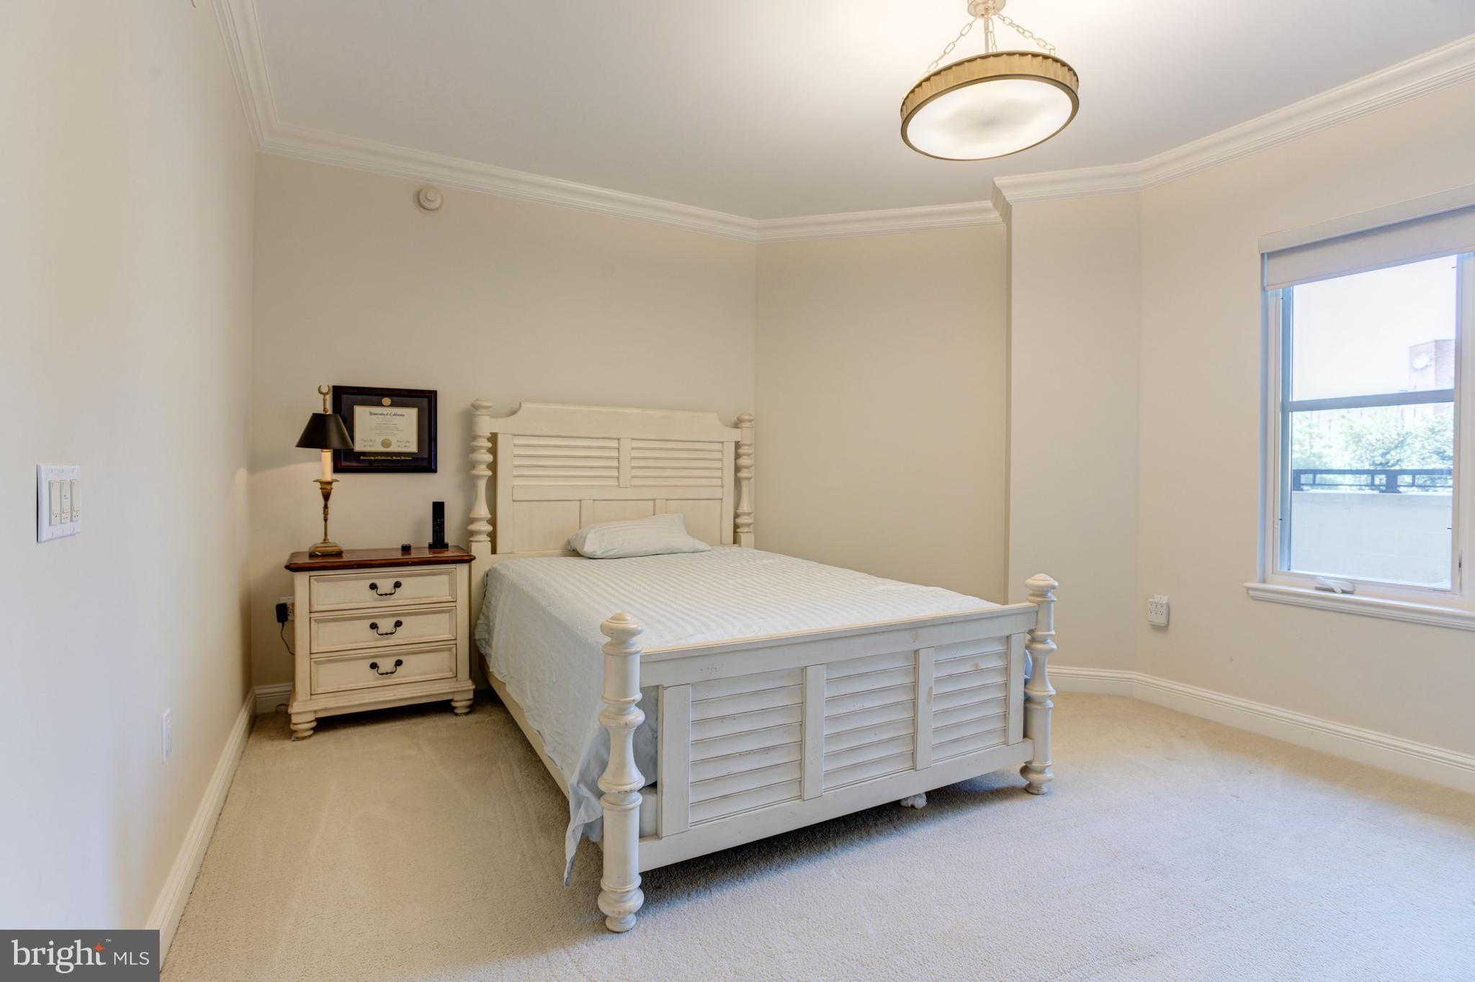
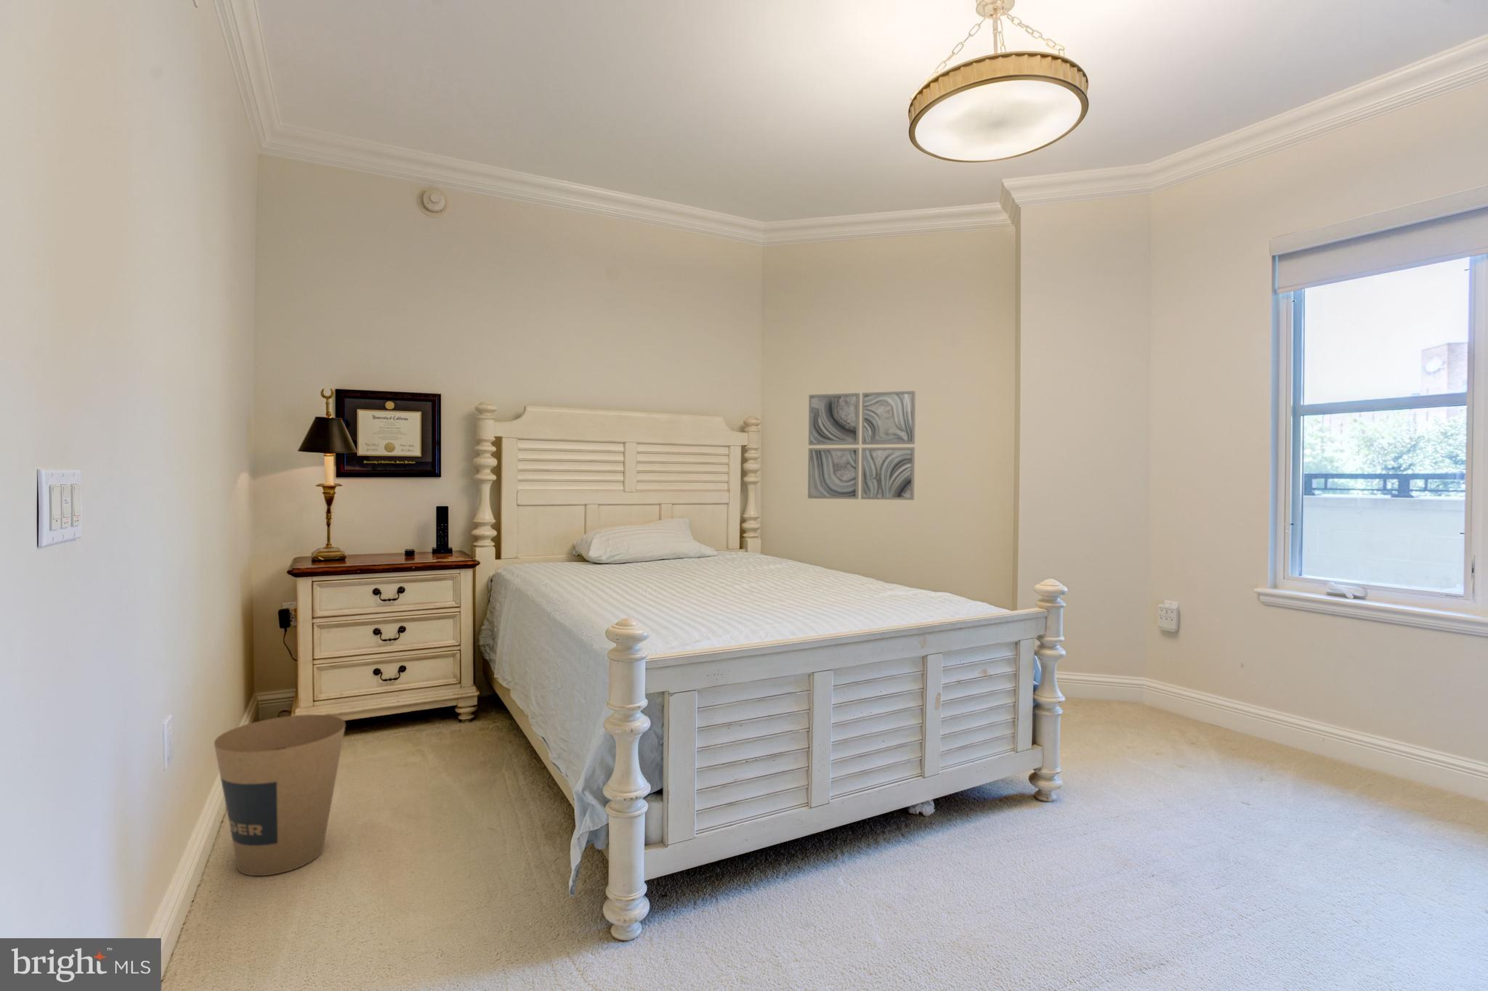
+ trash can (282, 793)
+ wall art (859, 445)
